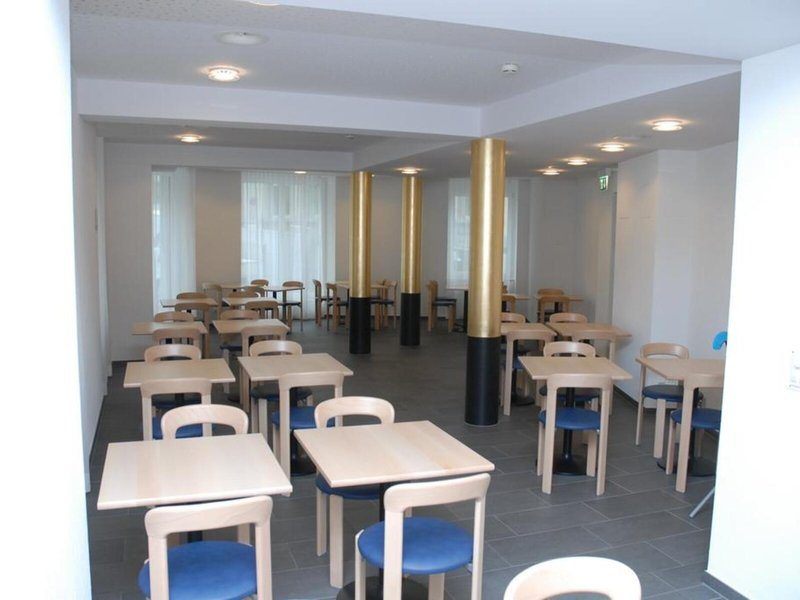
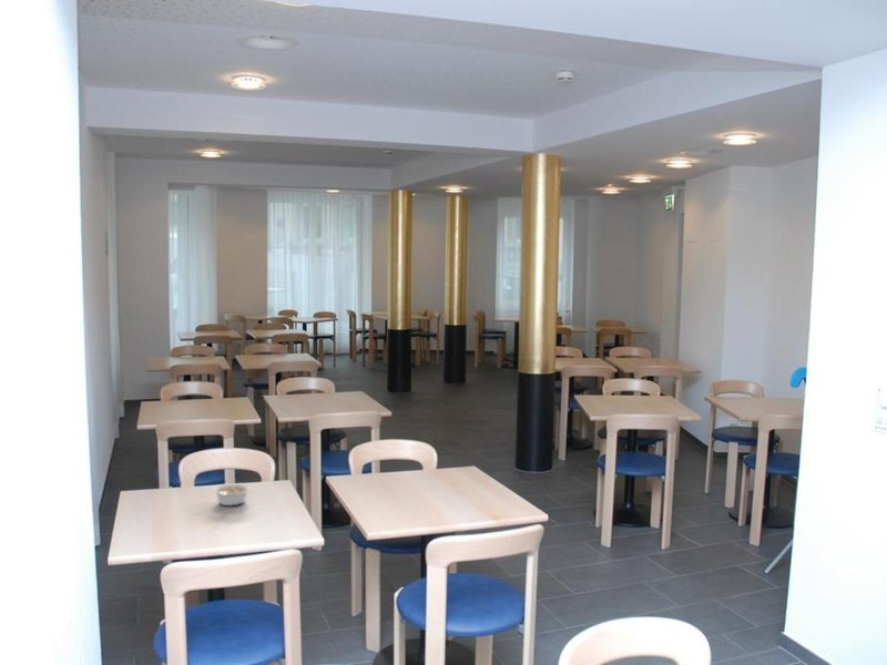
+ legume (232, 494)
